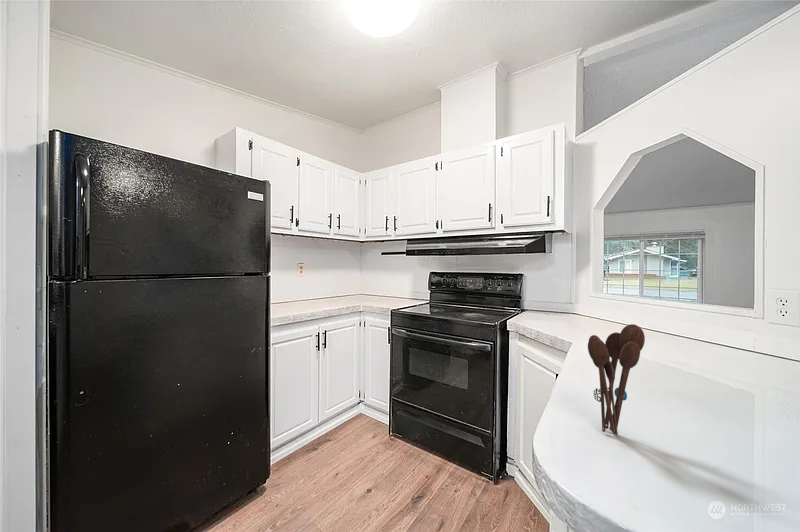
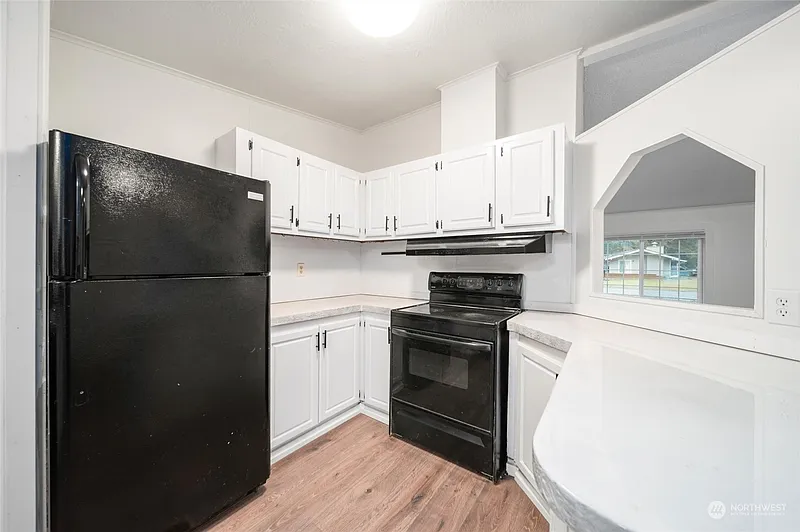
- utensil holder (614, 378)
